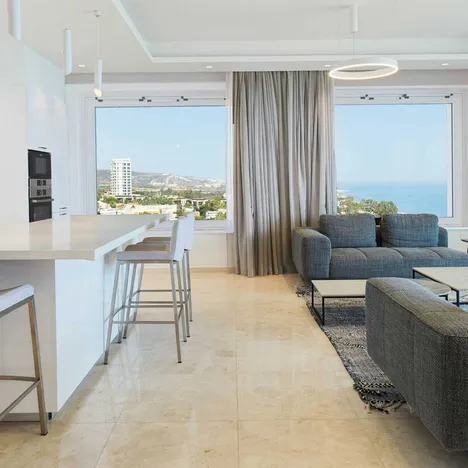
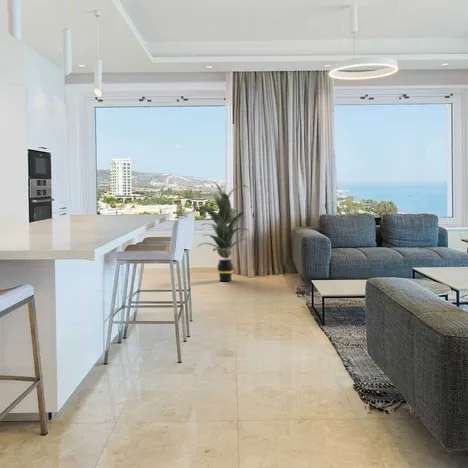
+ indoor plant (221, 230)
